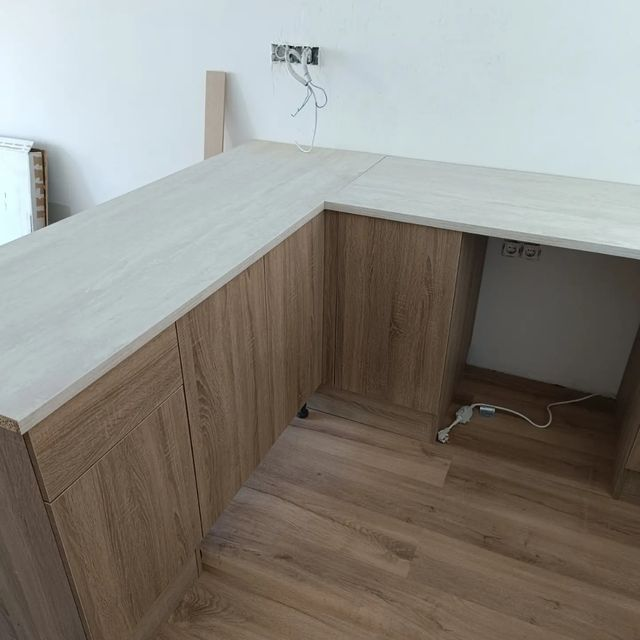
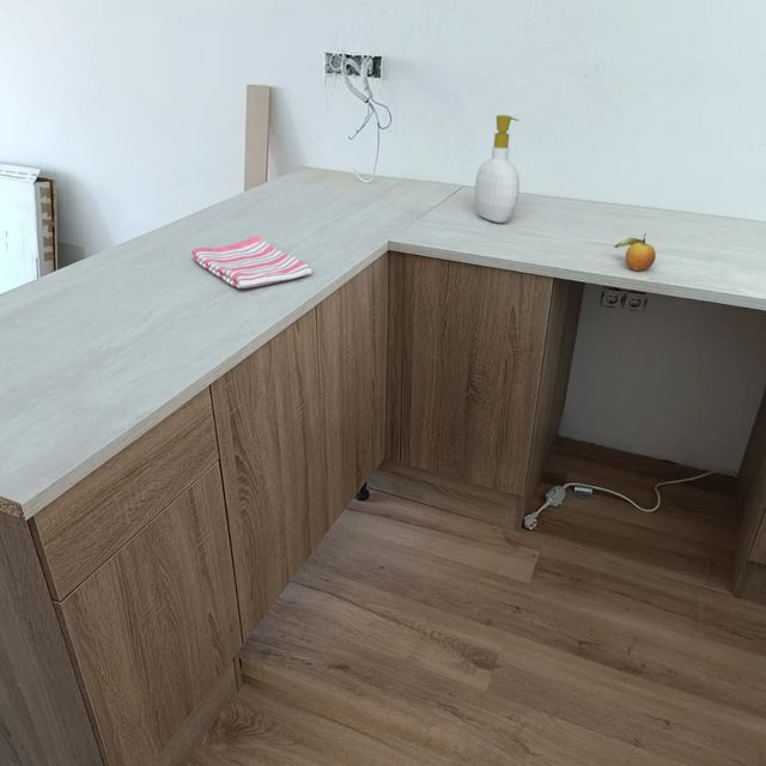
+ dish towel (249, 261)
+ soap bottle (499, 169)
+ fruit (633, 248)
